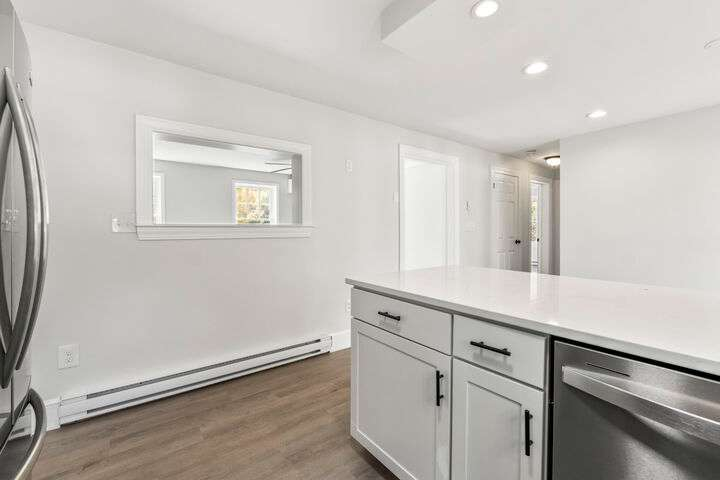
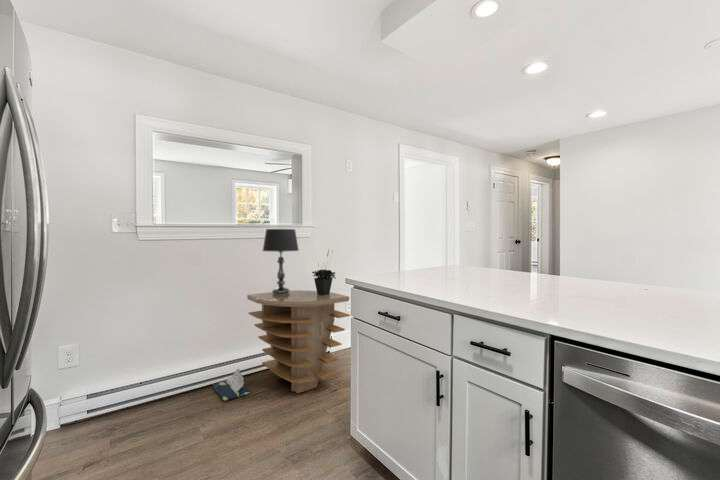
+ side table (297, 338)
+ potted plant (324, 271)
+ tissue dispenser (230, 382)
+ table lamp (280, 261)
